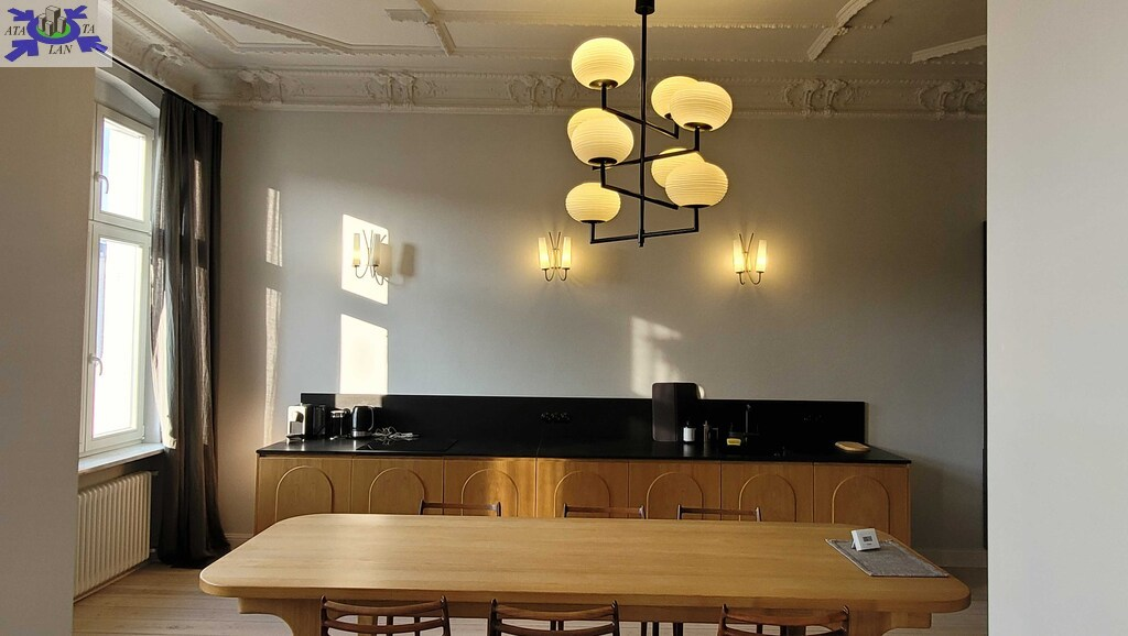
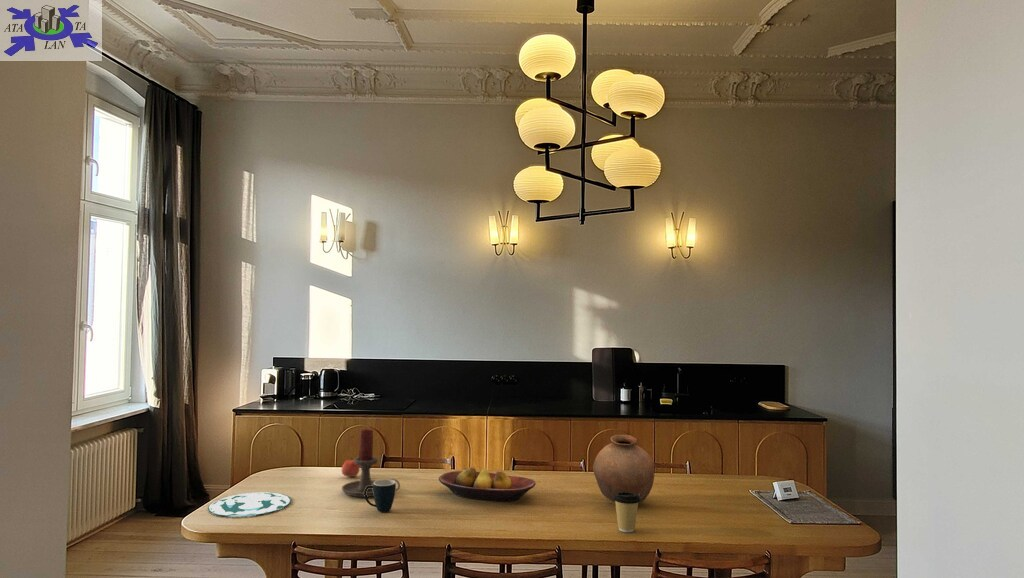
+ apple (350, 466)
+ candle holder (372, 460)
+ mug (379, 496)
+ plate (250, 500)
+ pottery (623, 469)
+ coffee cup (626, 511)
+ fruit bowl (486, 481)
